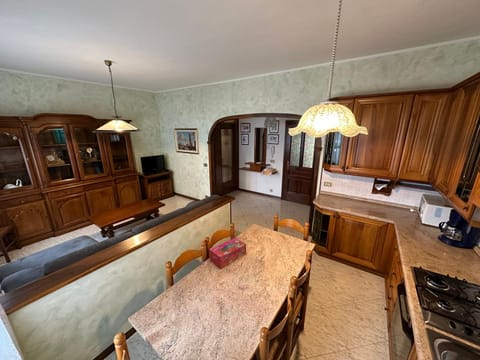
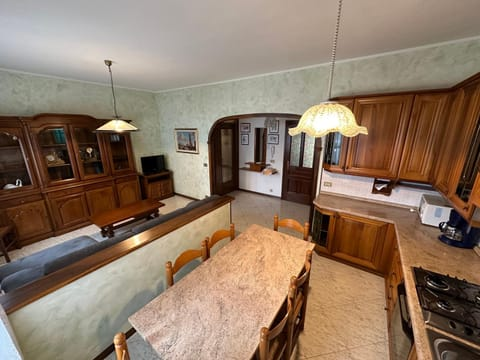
- tissue box (228, 251)
